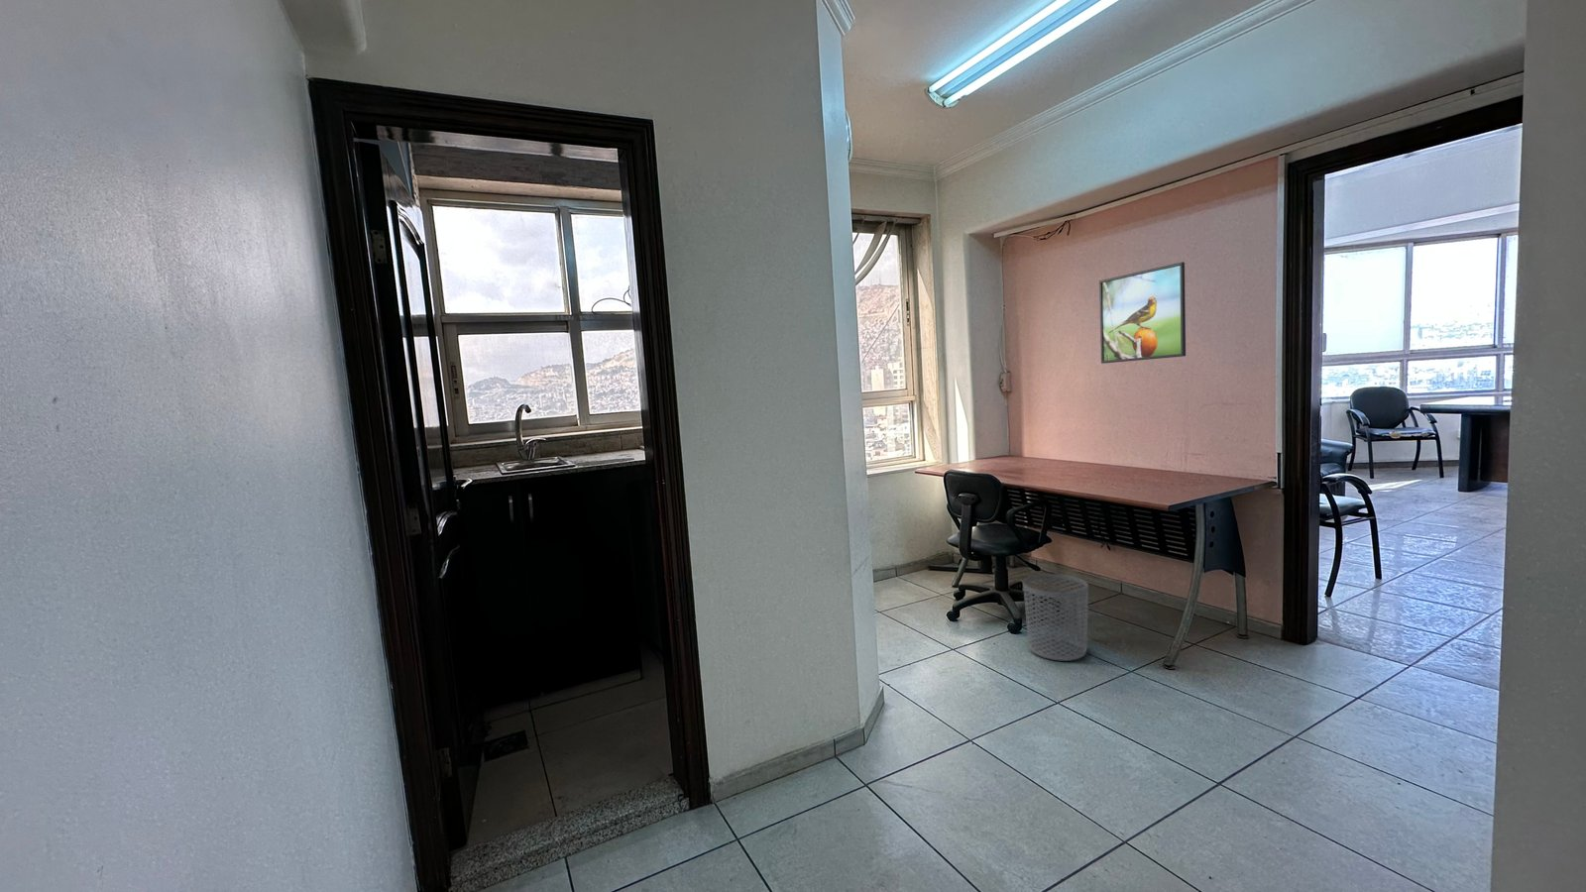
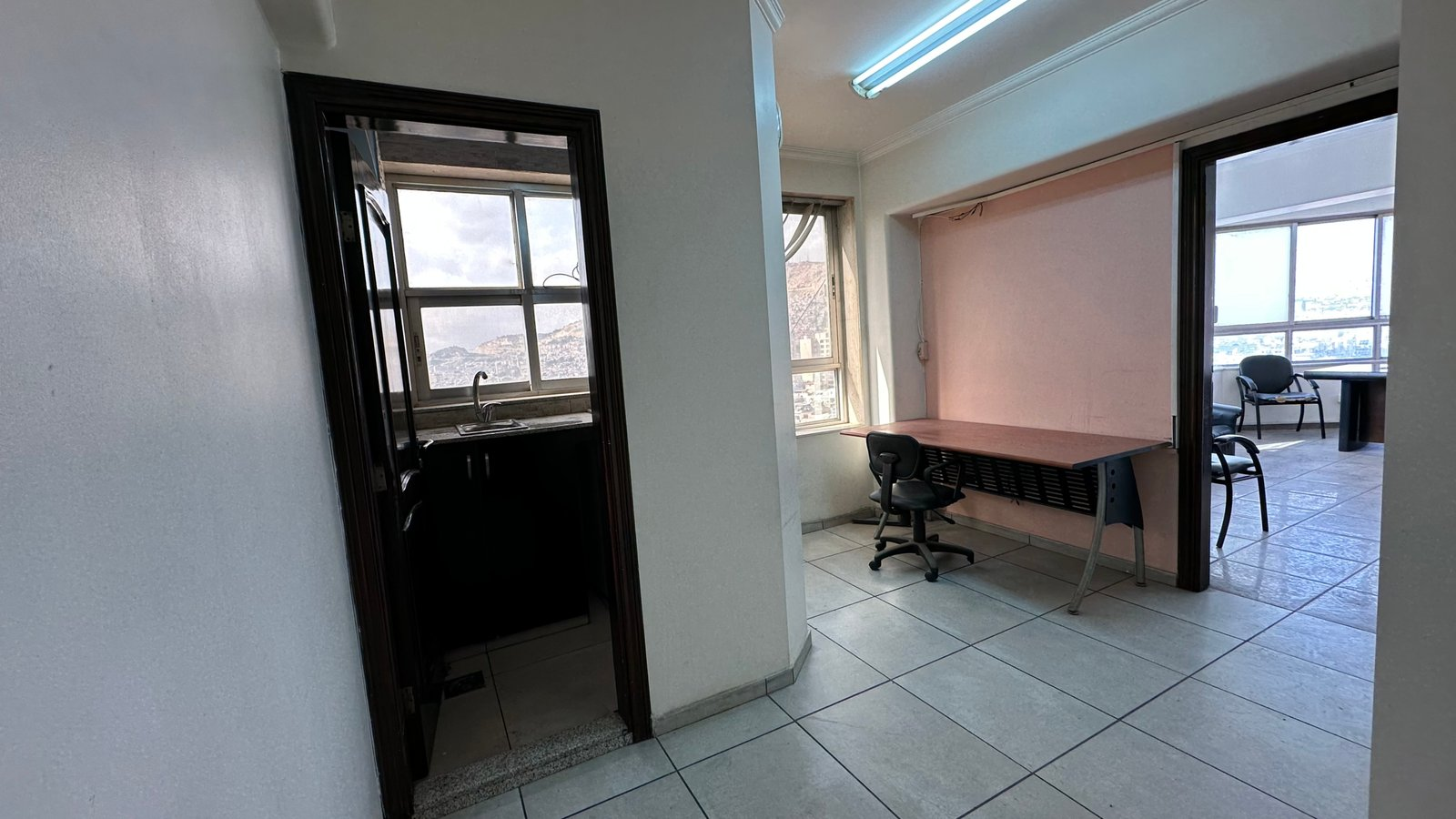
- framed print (1139, 316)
- waste bin (1056, 616)
